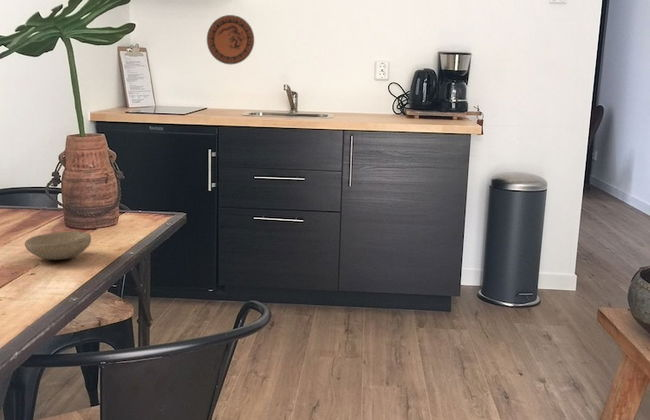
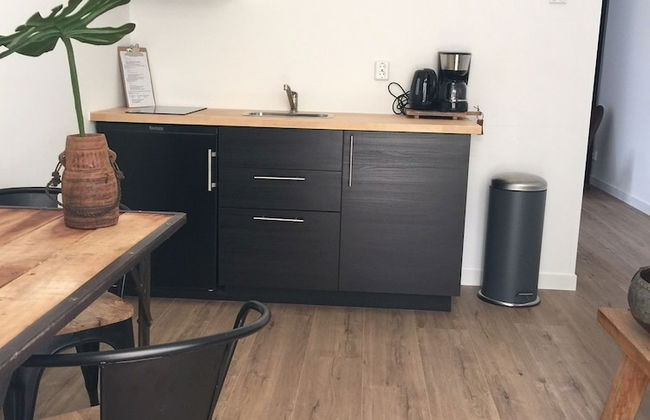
- bowl (58, 247)
- decorative plate (230, 39)
